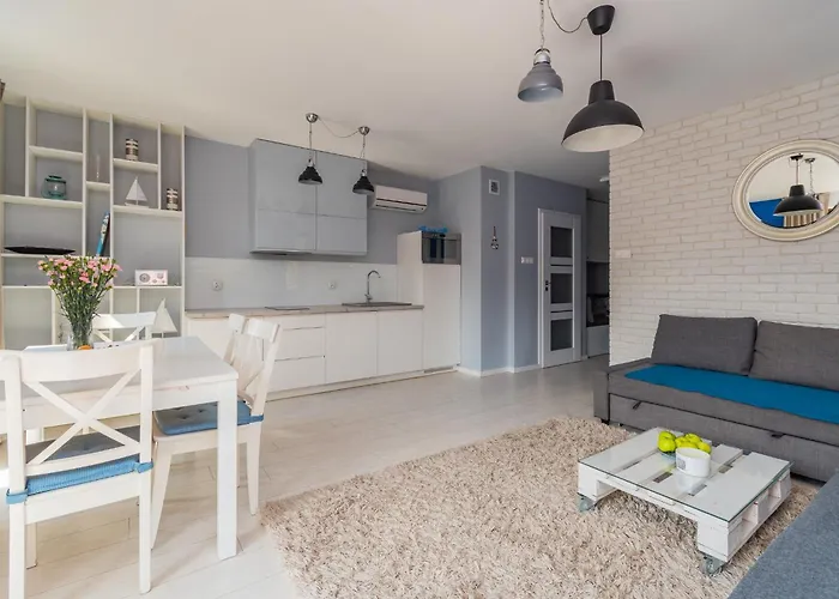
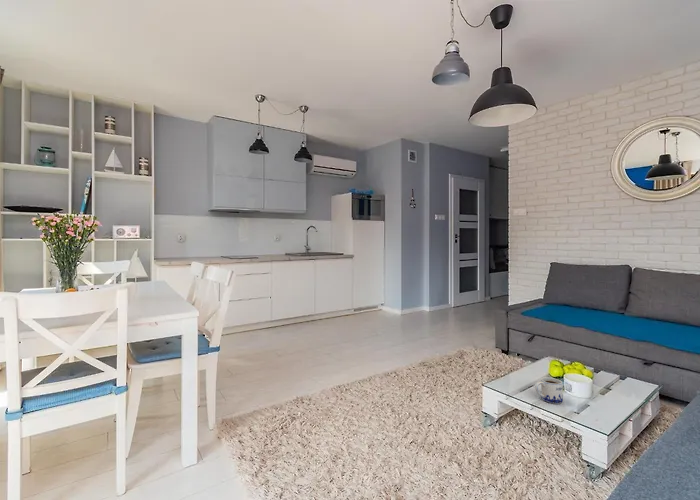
+ mug (549, 390)
